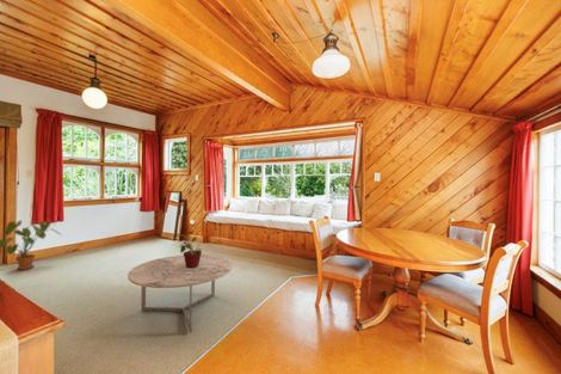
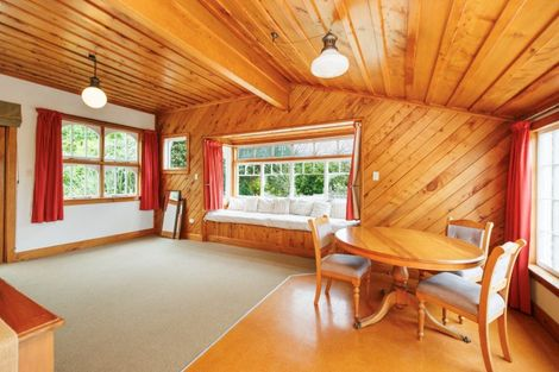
- potted plant (190, 249)
- house plant (29, 243)
- coffee table (183, 286)
